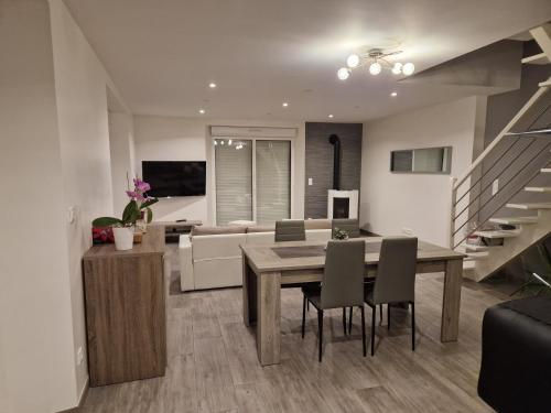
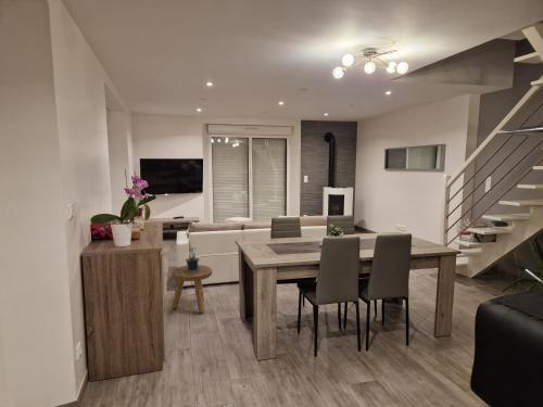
+ stool (194, 288)
+ potted plant (191, 256)
